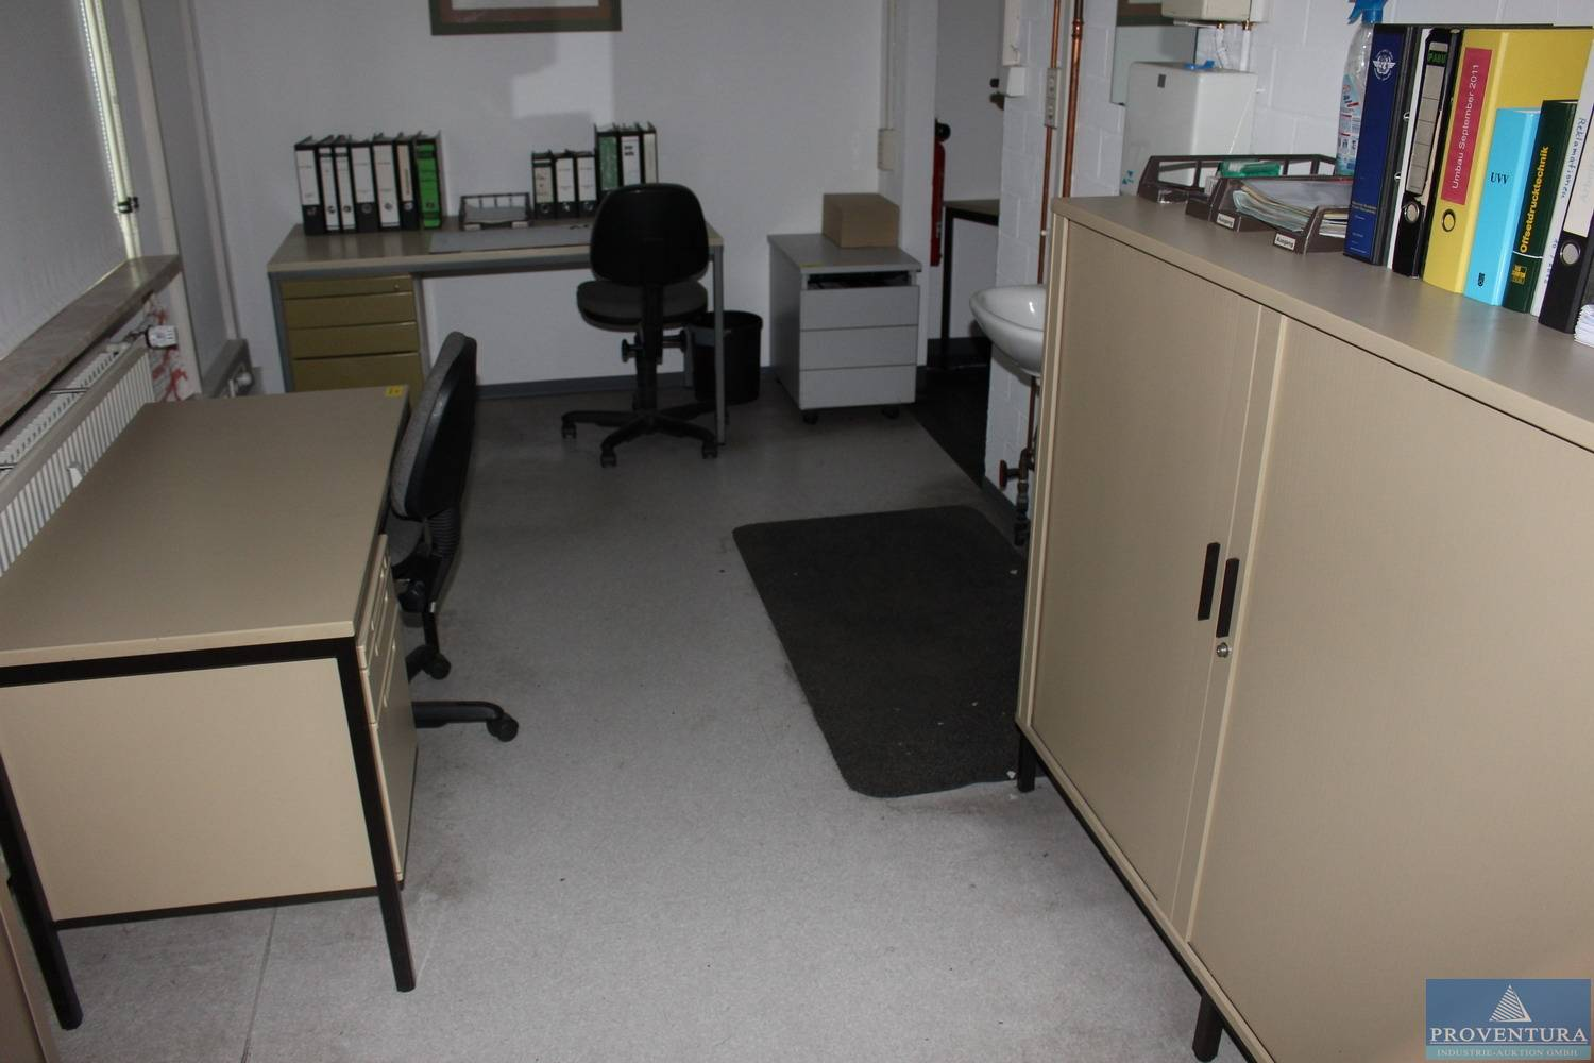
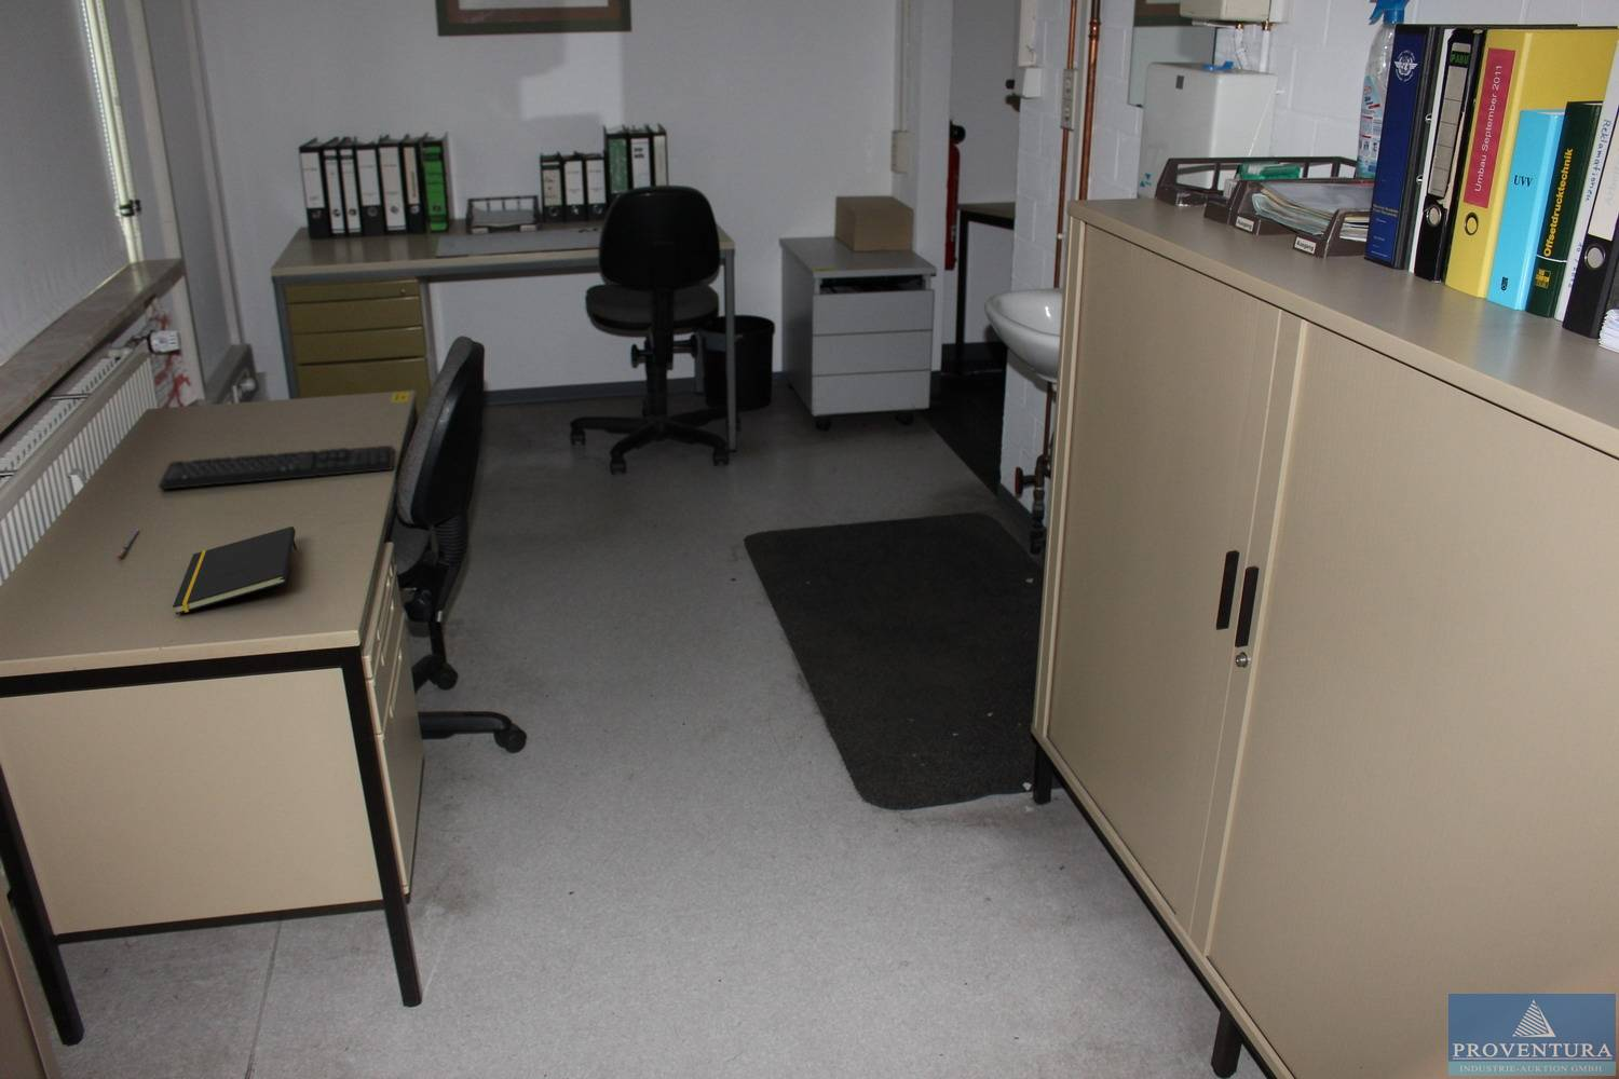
+ pen (129, 543)
+ keyboard (281, 464)
+ notepad (237, 567)
